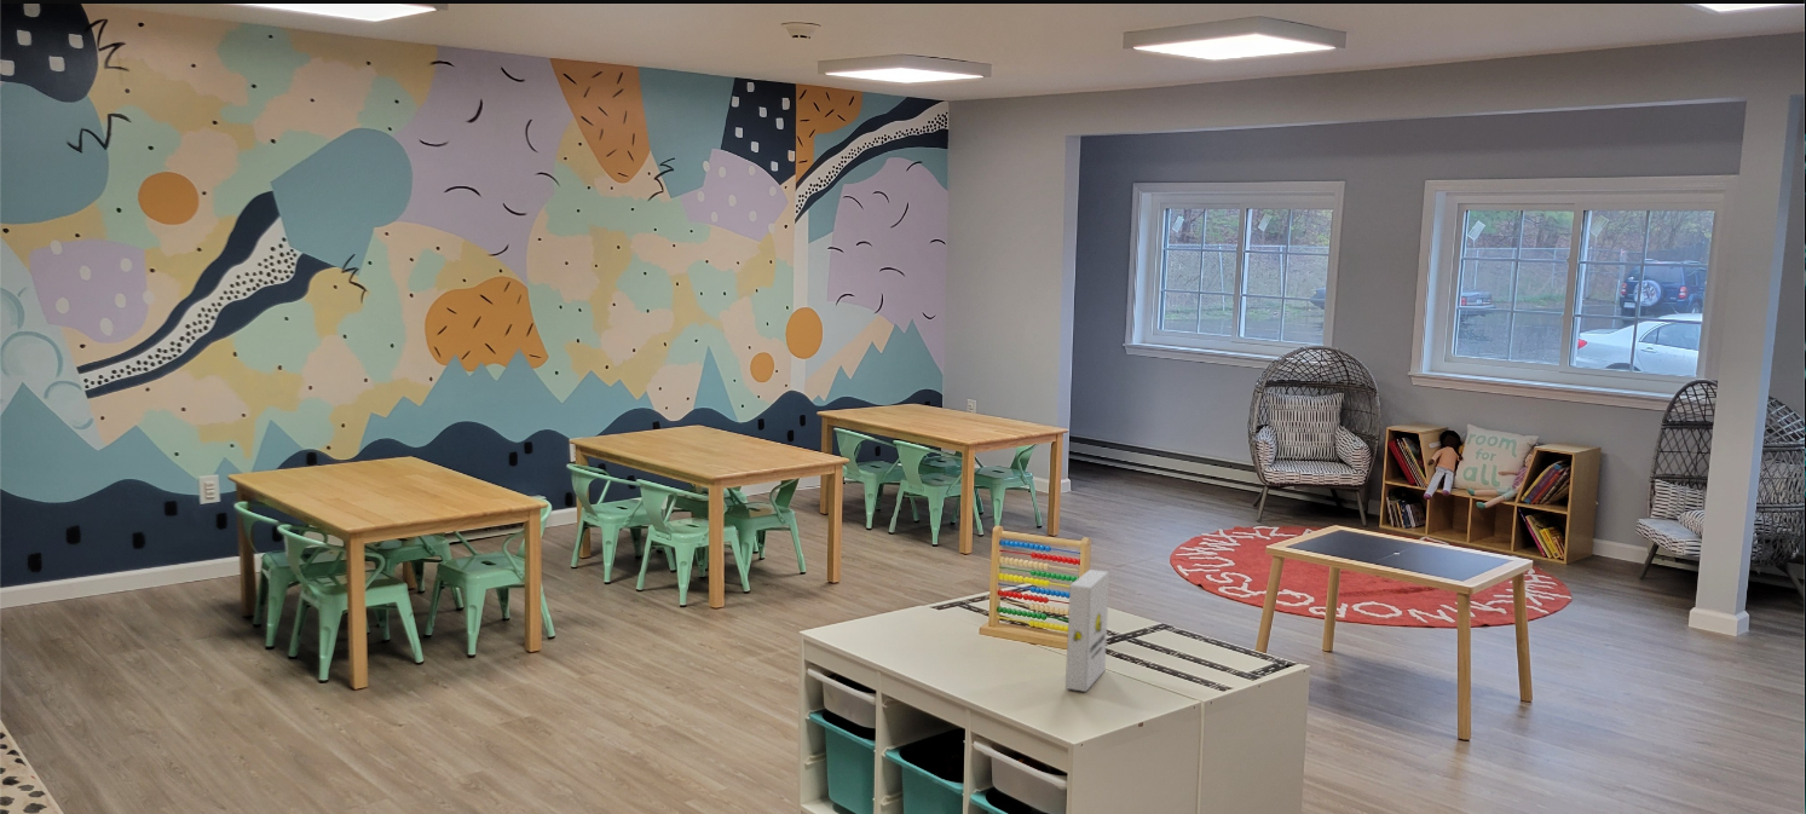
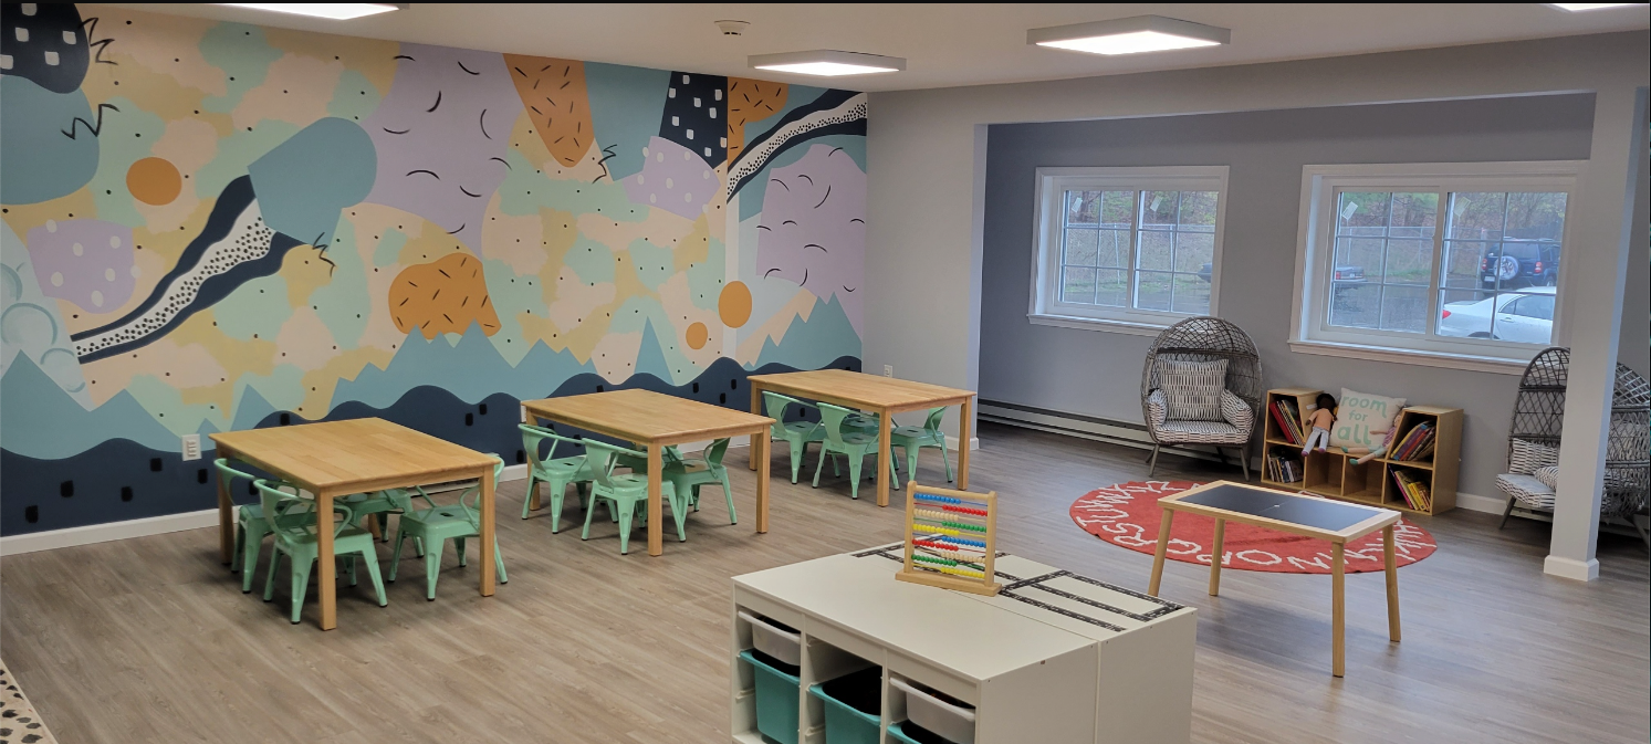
- board game (1087, 629)
